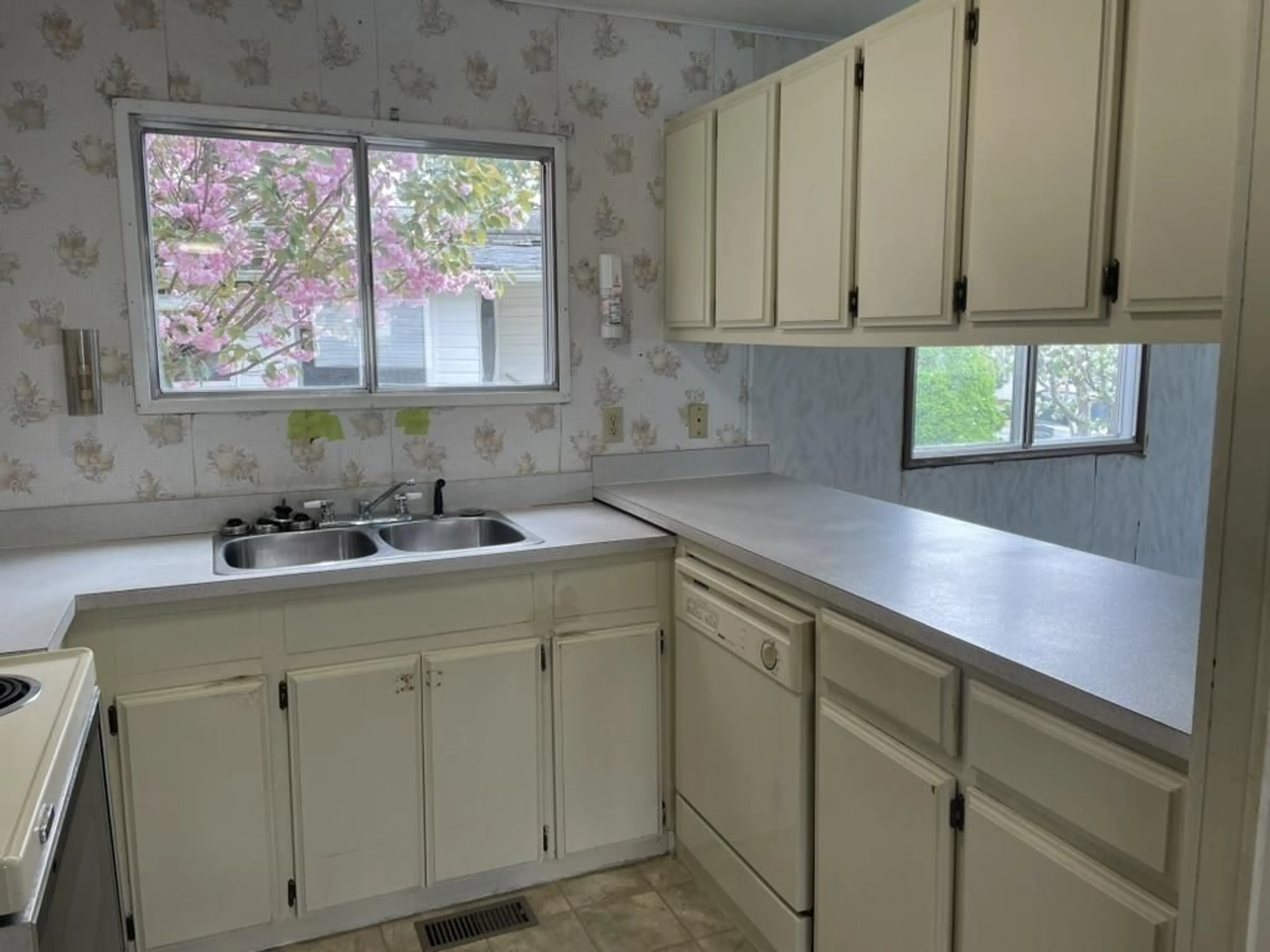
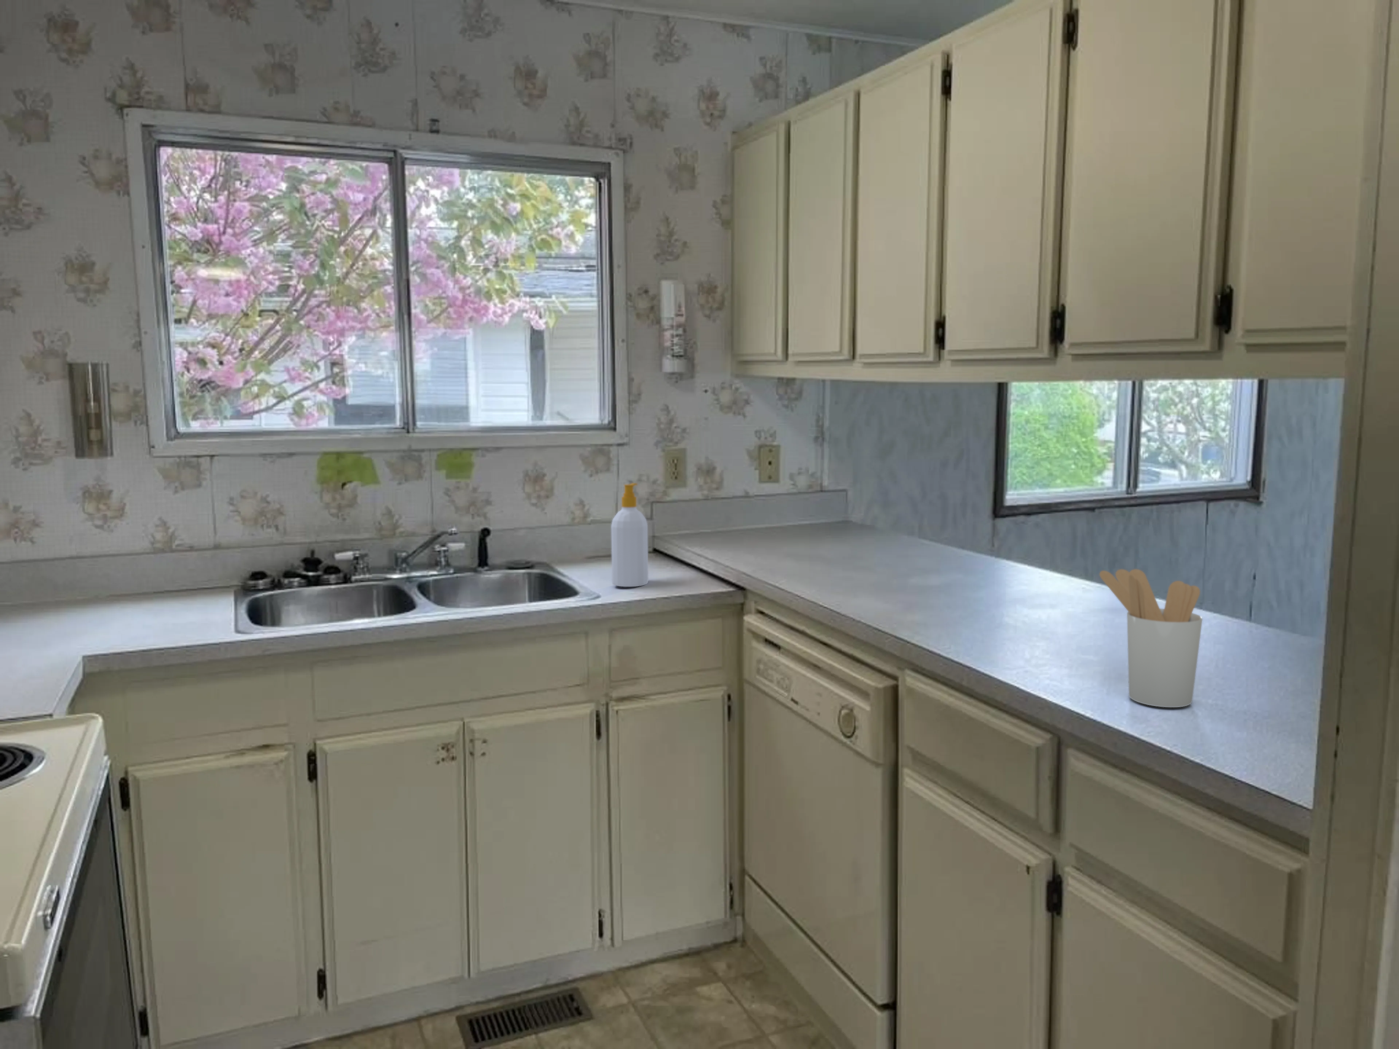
+ soap bottle (630, 534)
+ utensil holder (1149, 632)
